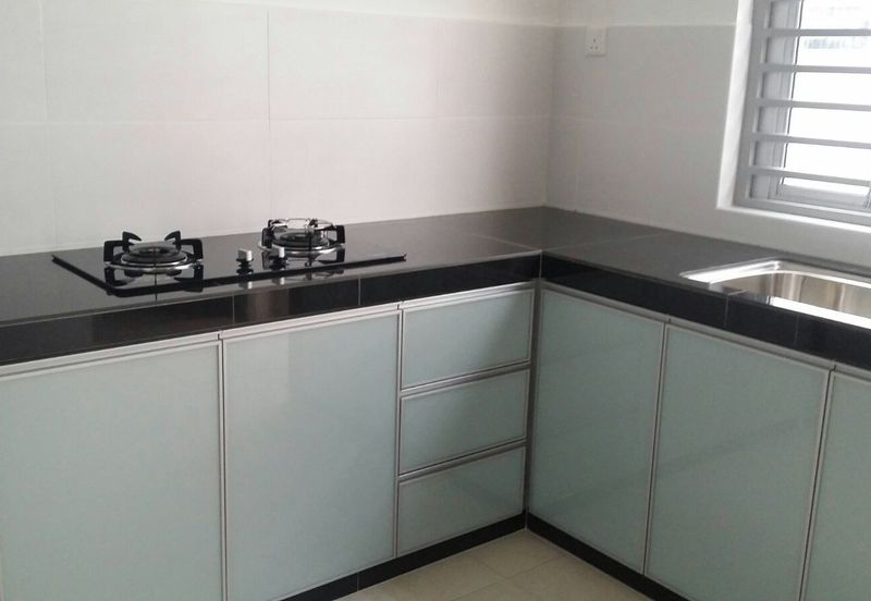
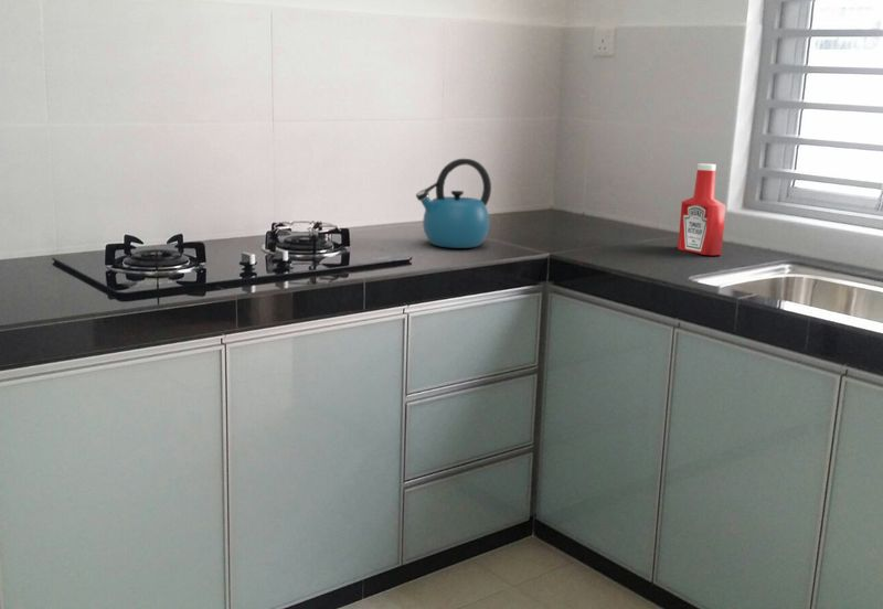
+ soap bottle (702, 207)
+ kettle (453, 202)
